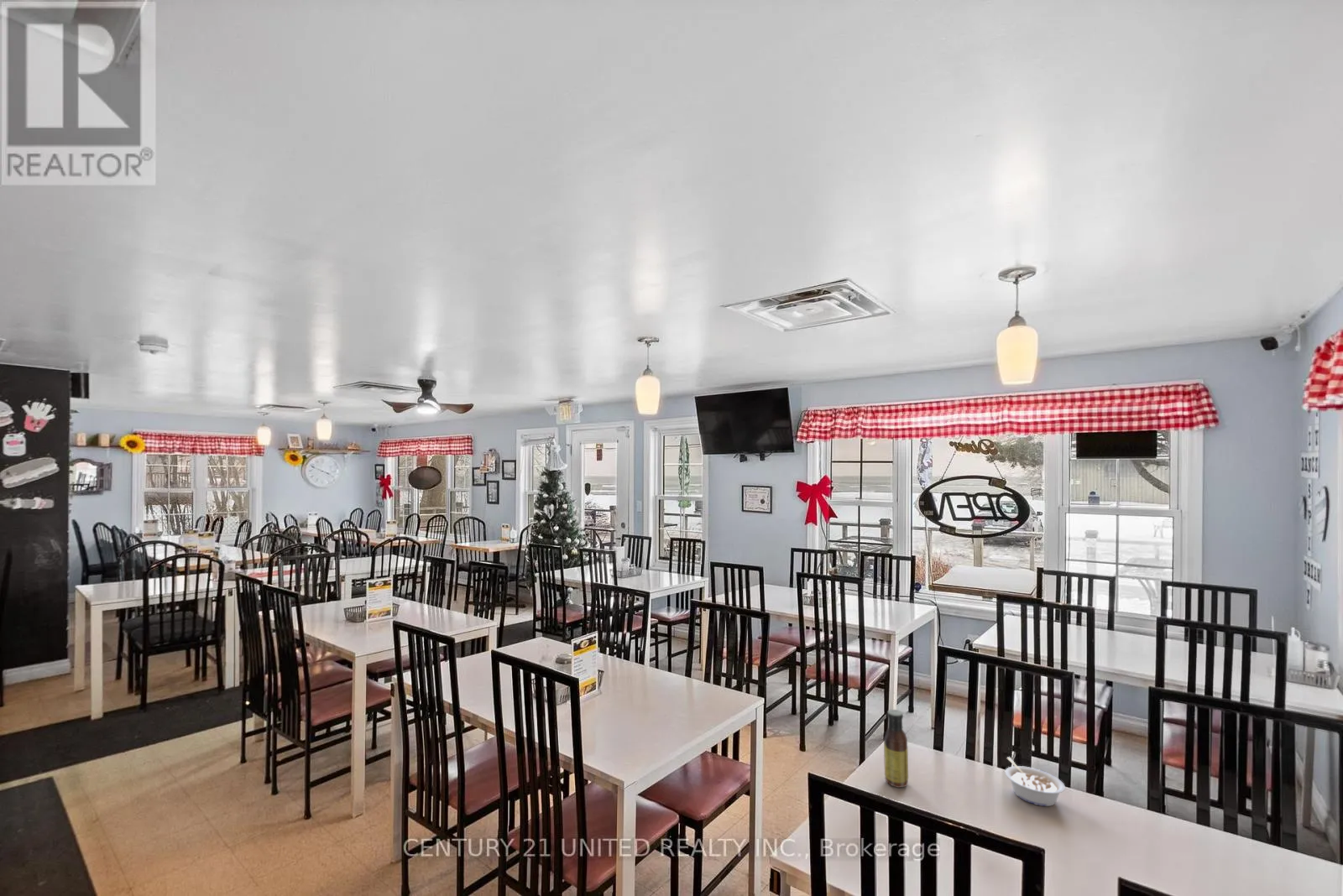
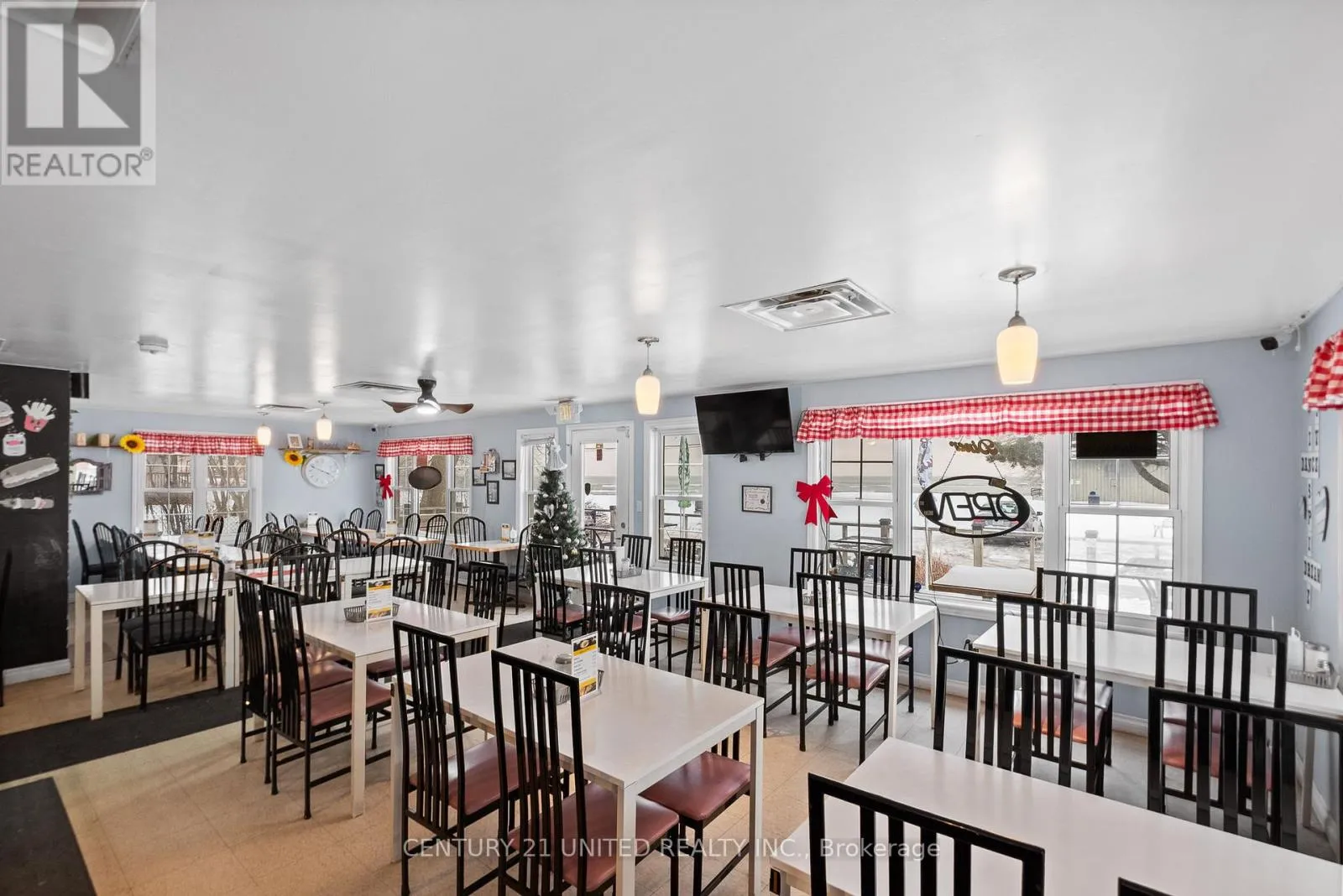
- legume (1032, 784)
- sauce bottle (896, 747)
